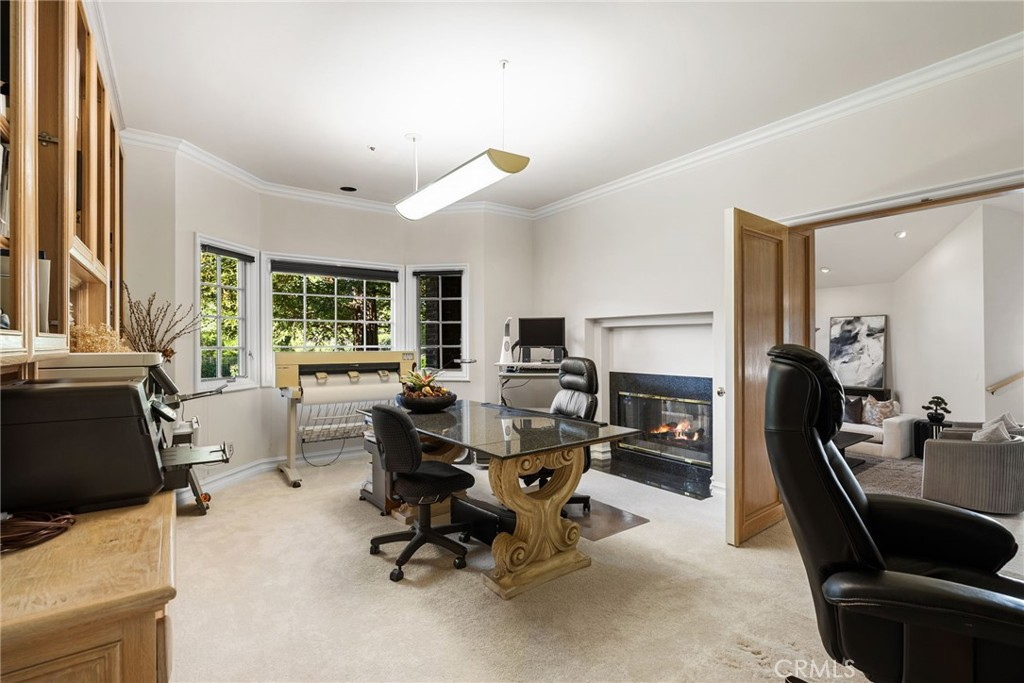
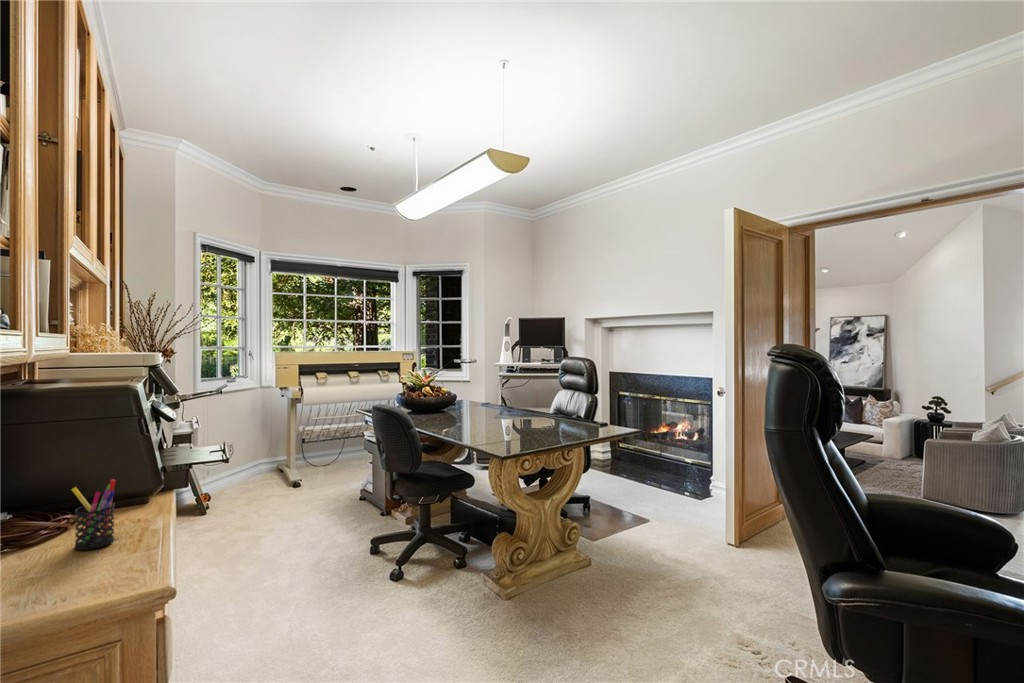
+ pen holder (99, 510)
